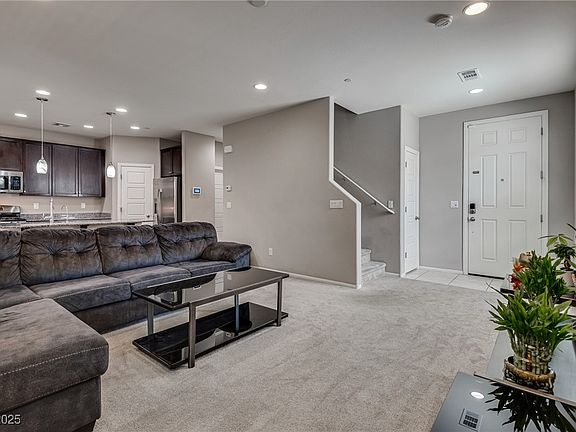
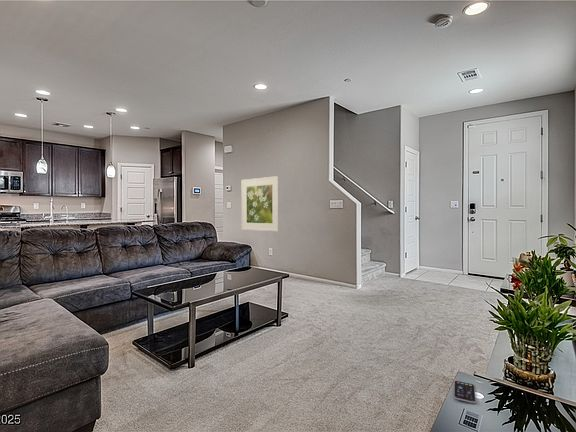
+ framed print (259, 204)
+ smartphone (464, 391)
